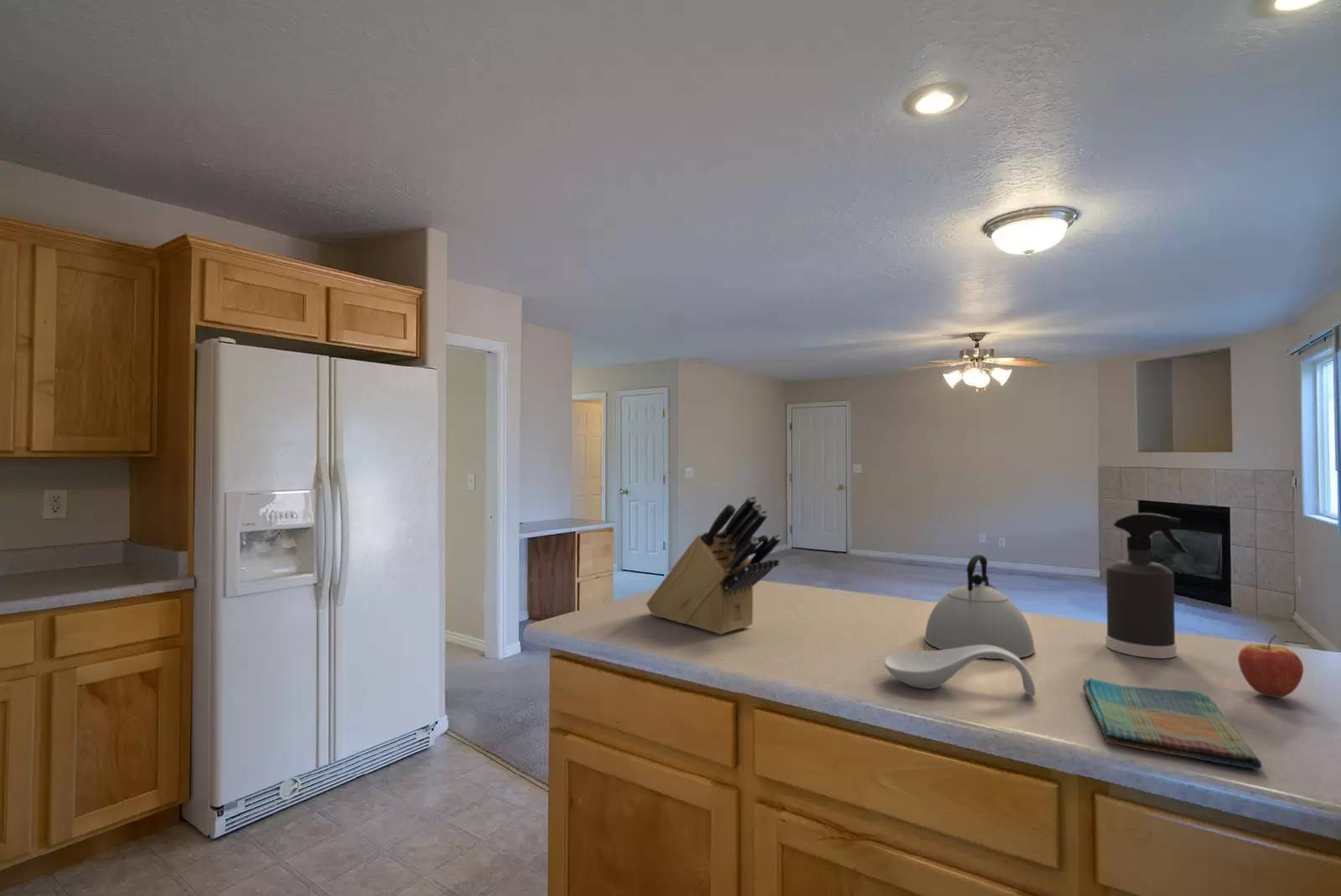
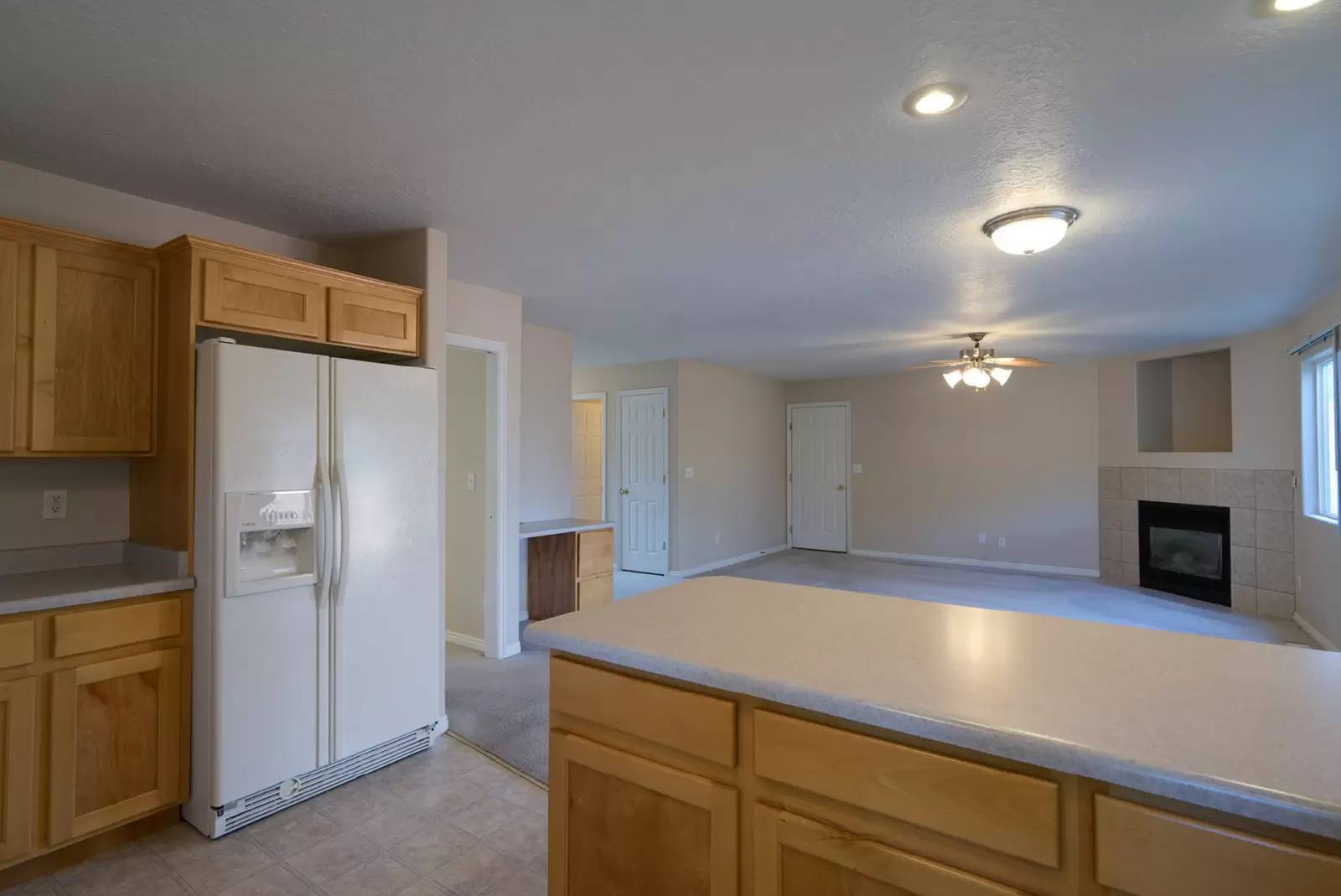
- fruit (1269, 665)
- spoon rest (955, 665)
- dish towel (1160, 717)
- knife block (711, 559)
- spray bottle (1145, 581)
- kettle (977, 598)
